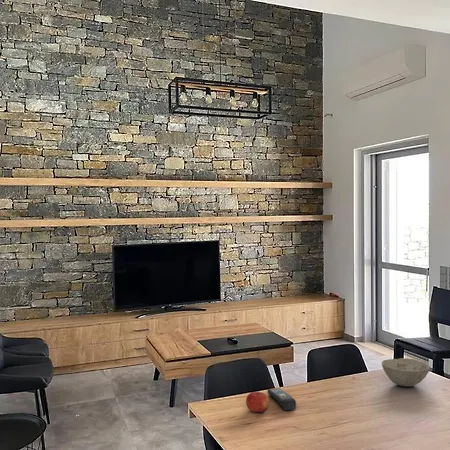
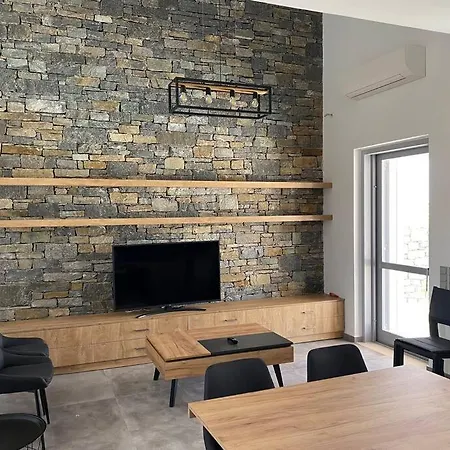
- fruit (257, 401)
- remote control (281, 397)
- bowl (405, 374)
